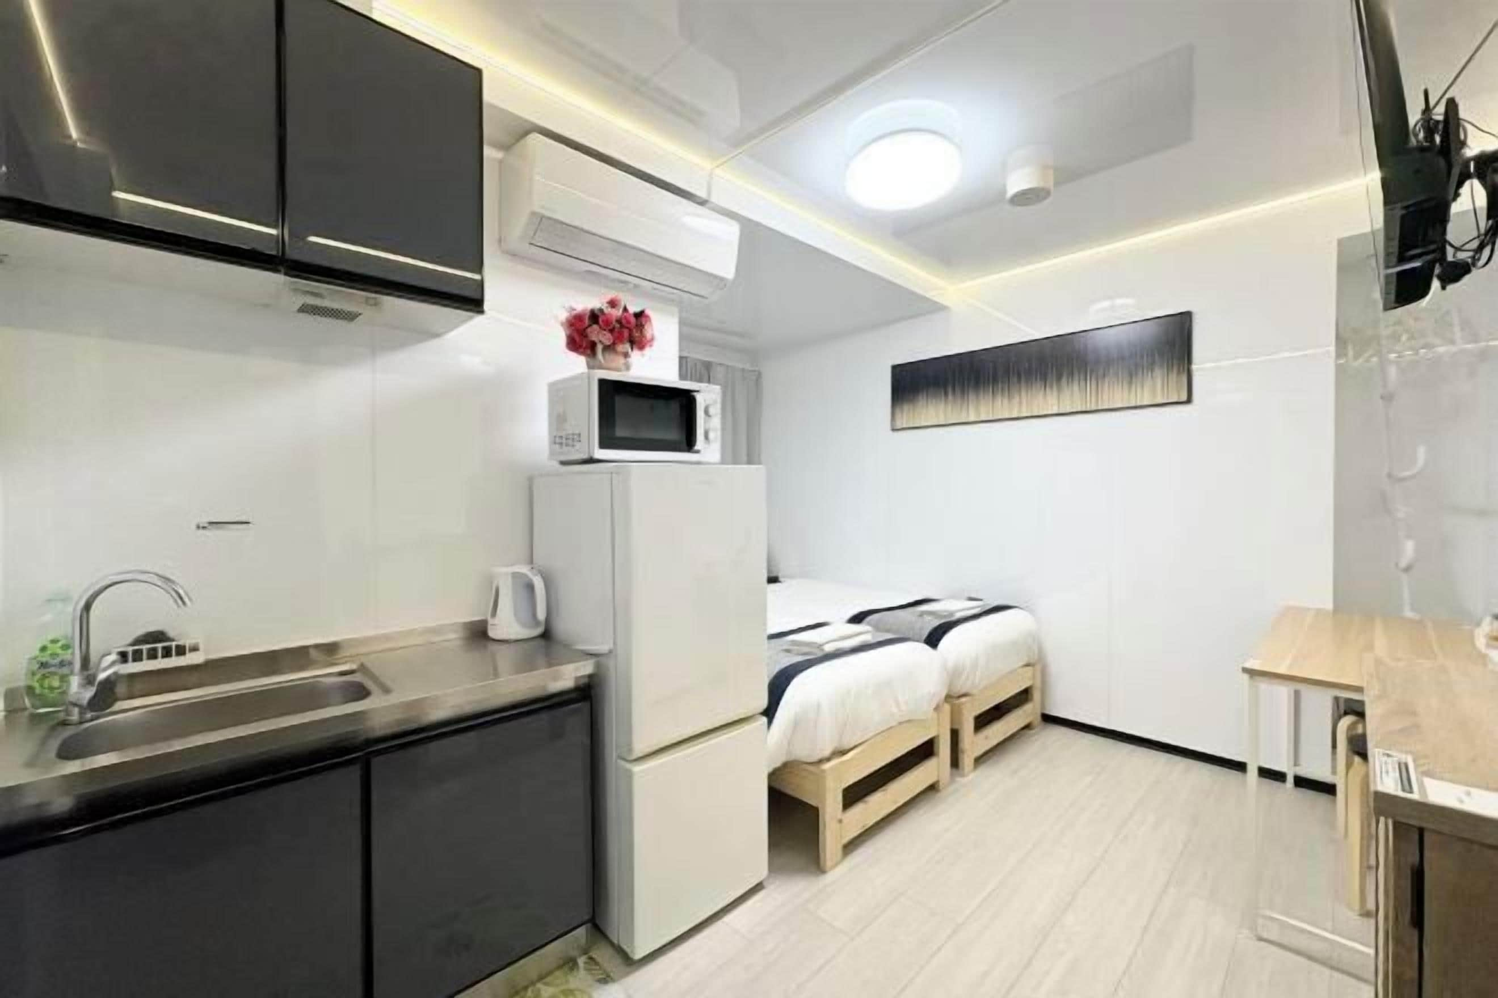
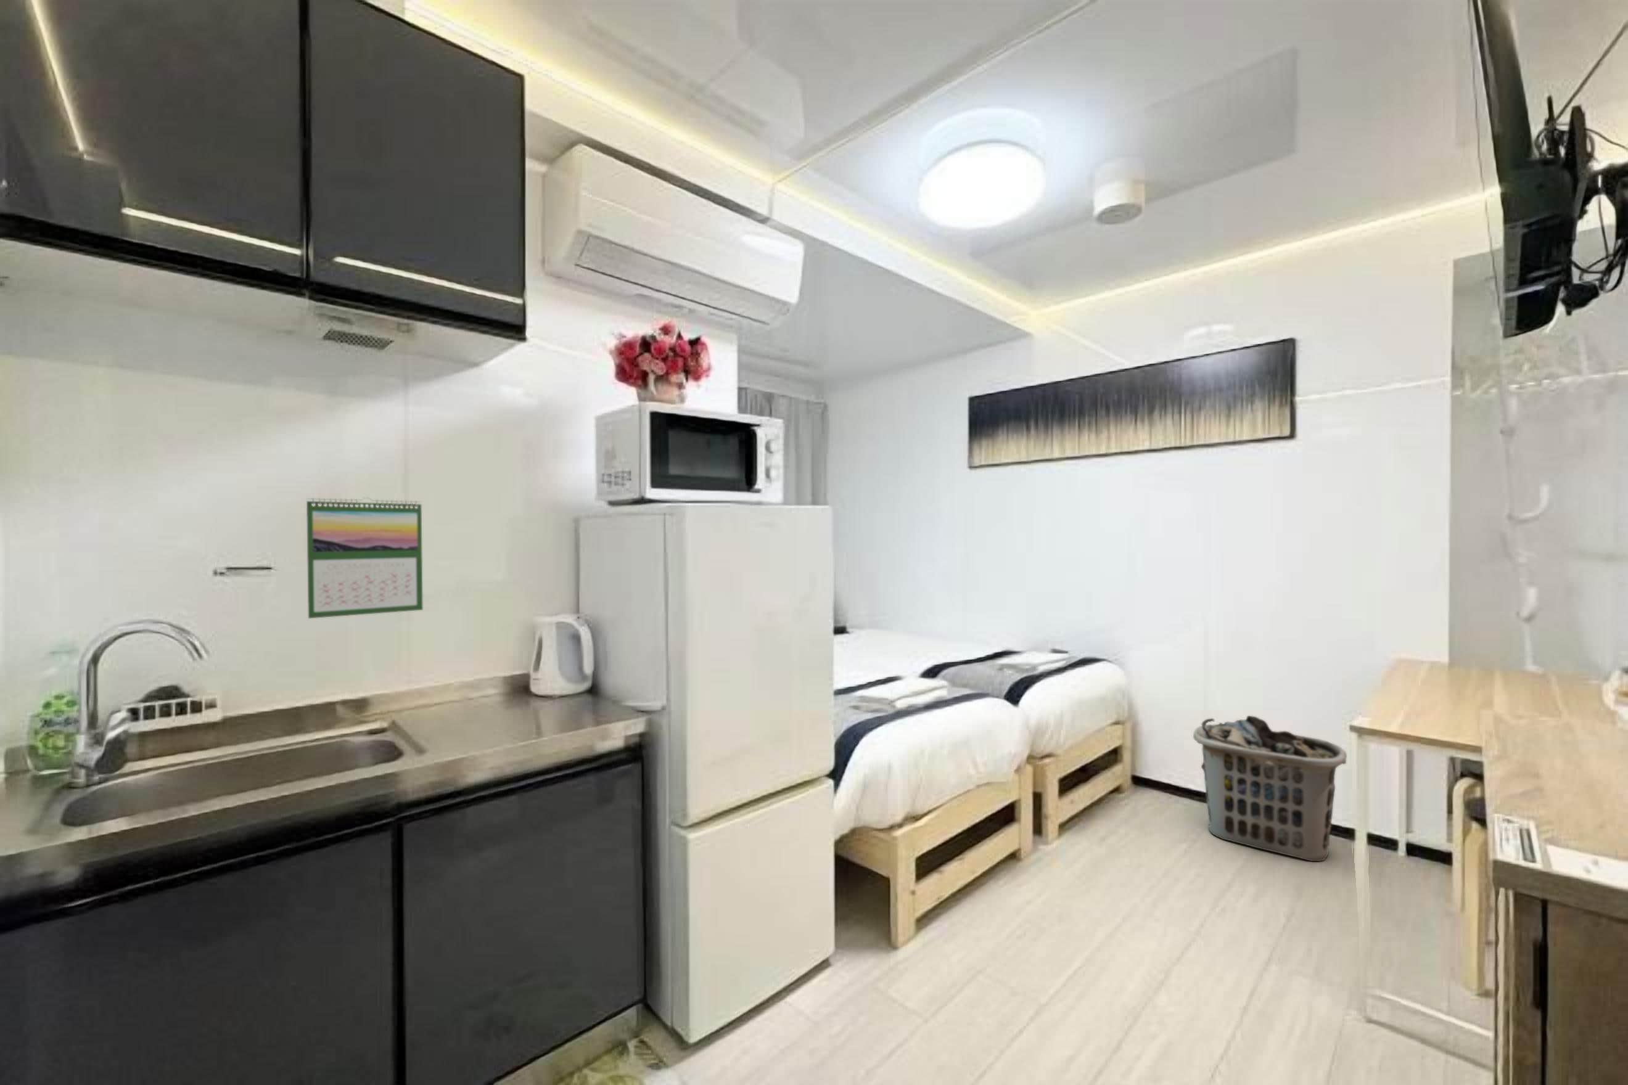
+ clothes hamper (1266, 780)
+ calendar (367, 556)
